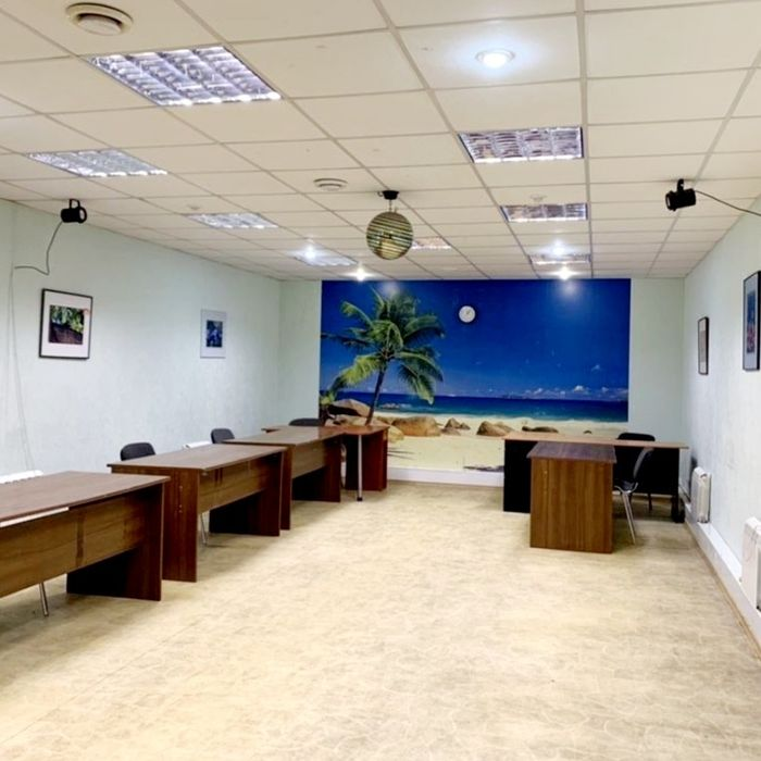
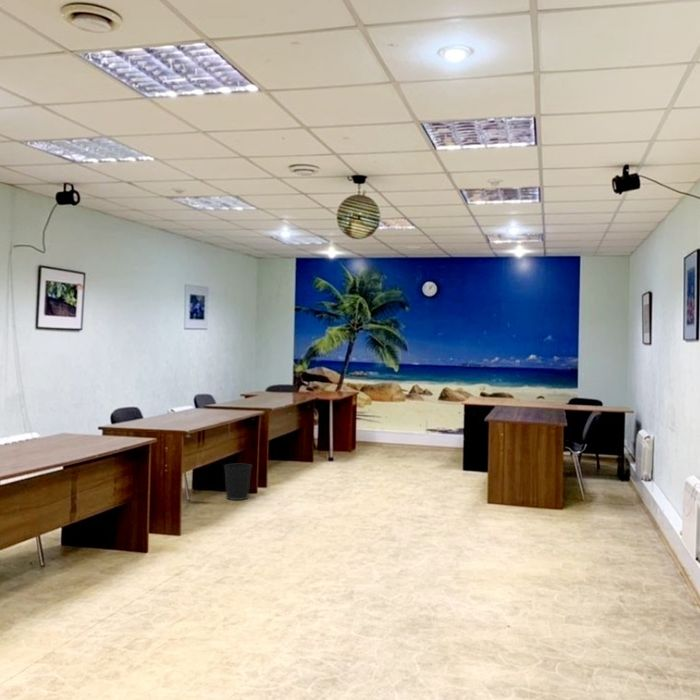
+ wastebasket (237, 481)
